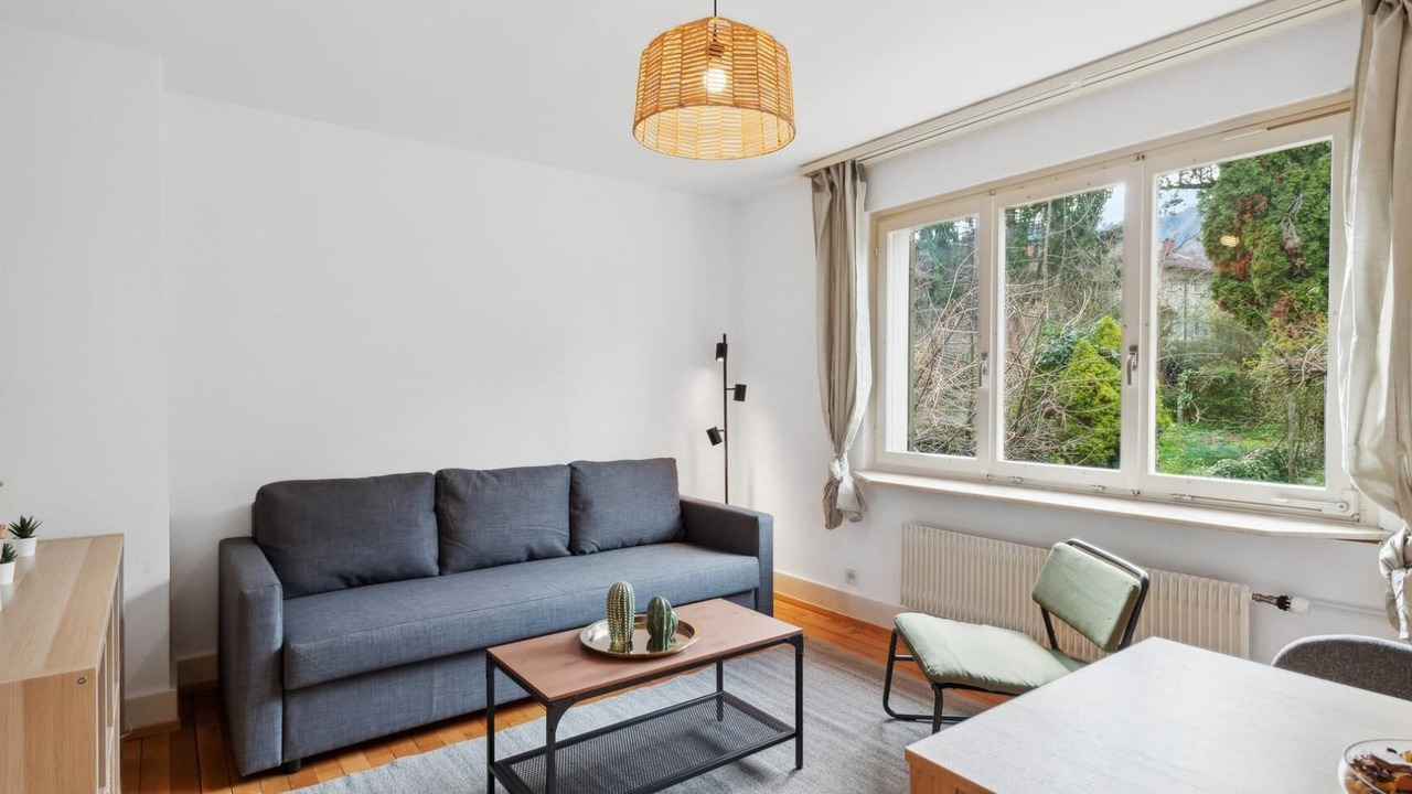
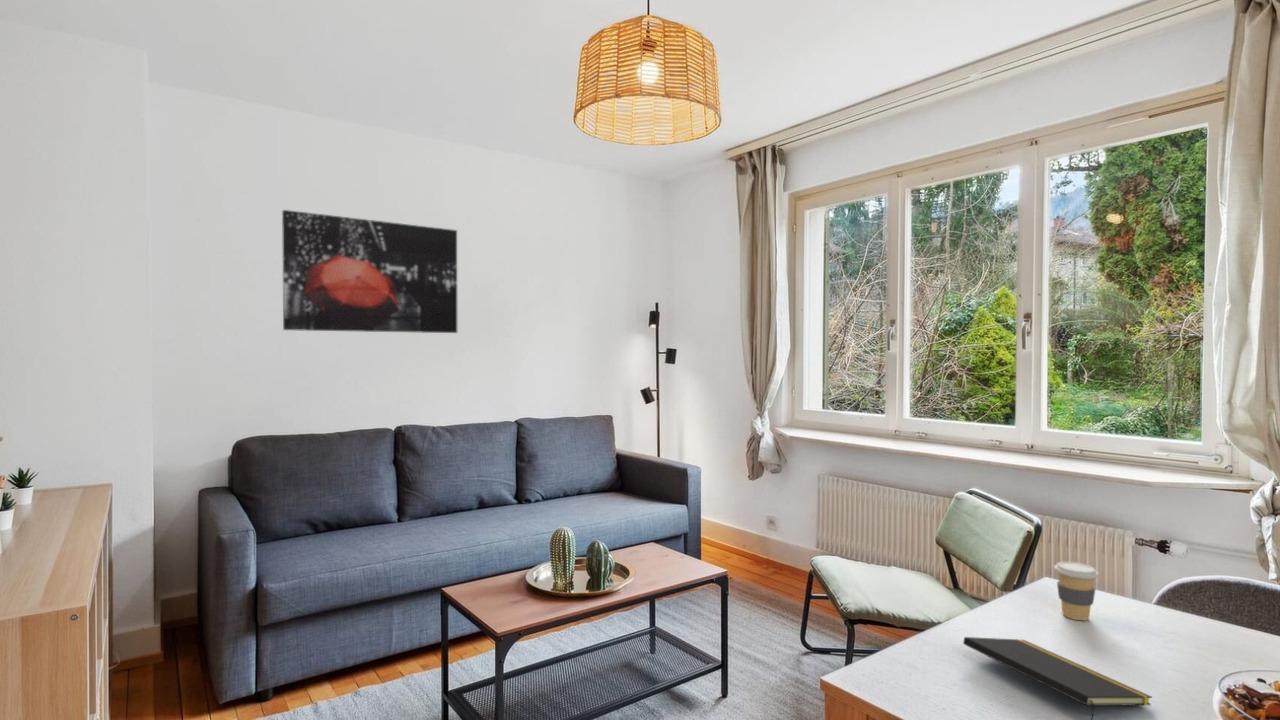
+ coffee cup (1075, 591)
+ notepad (1051, 668)
+ wall art (376, 276)
